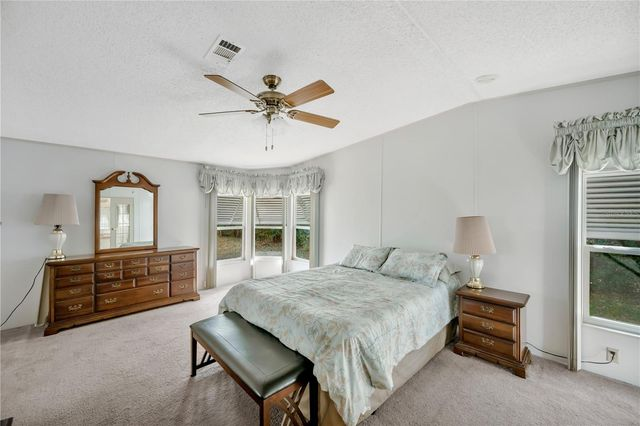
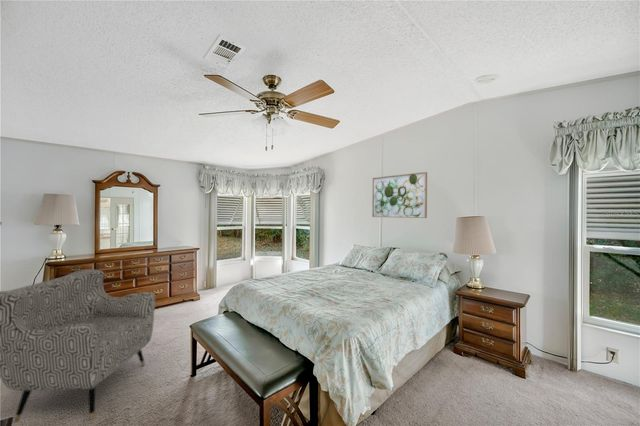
+ wall art (397, 196)
+ armchair (81, 333)
